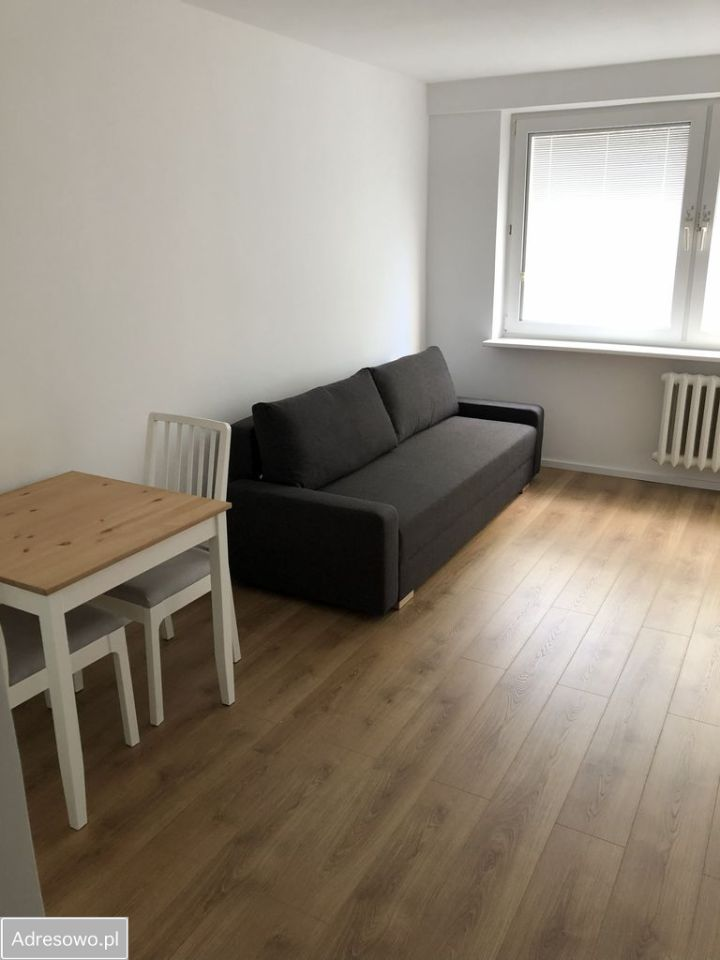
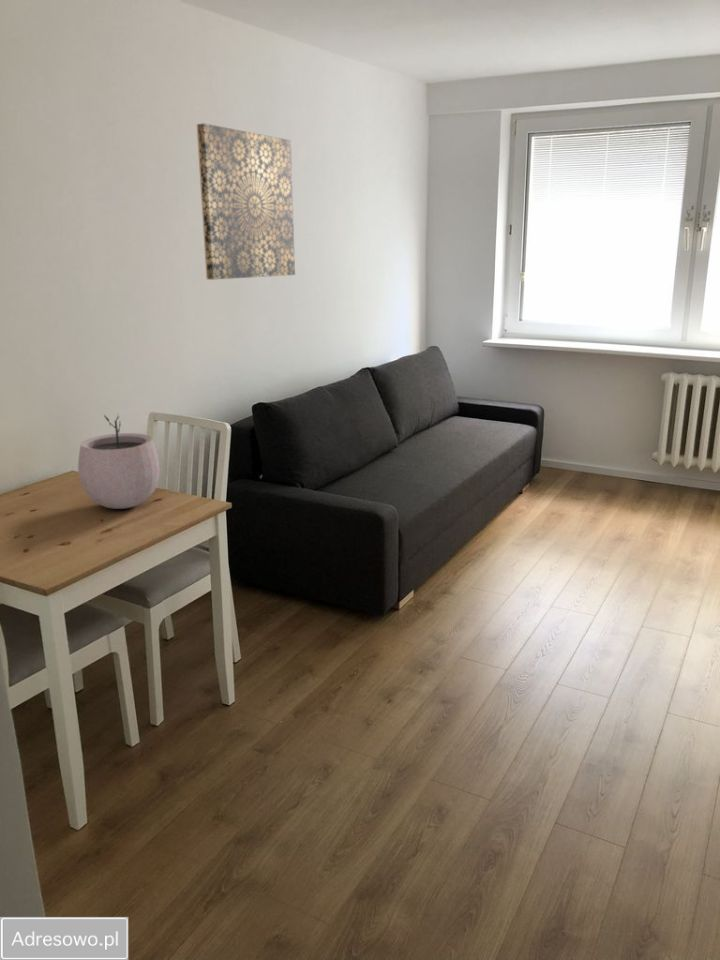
+ plant pot (118, 459)
+ wall art (250, 206)
